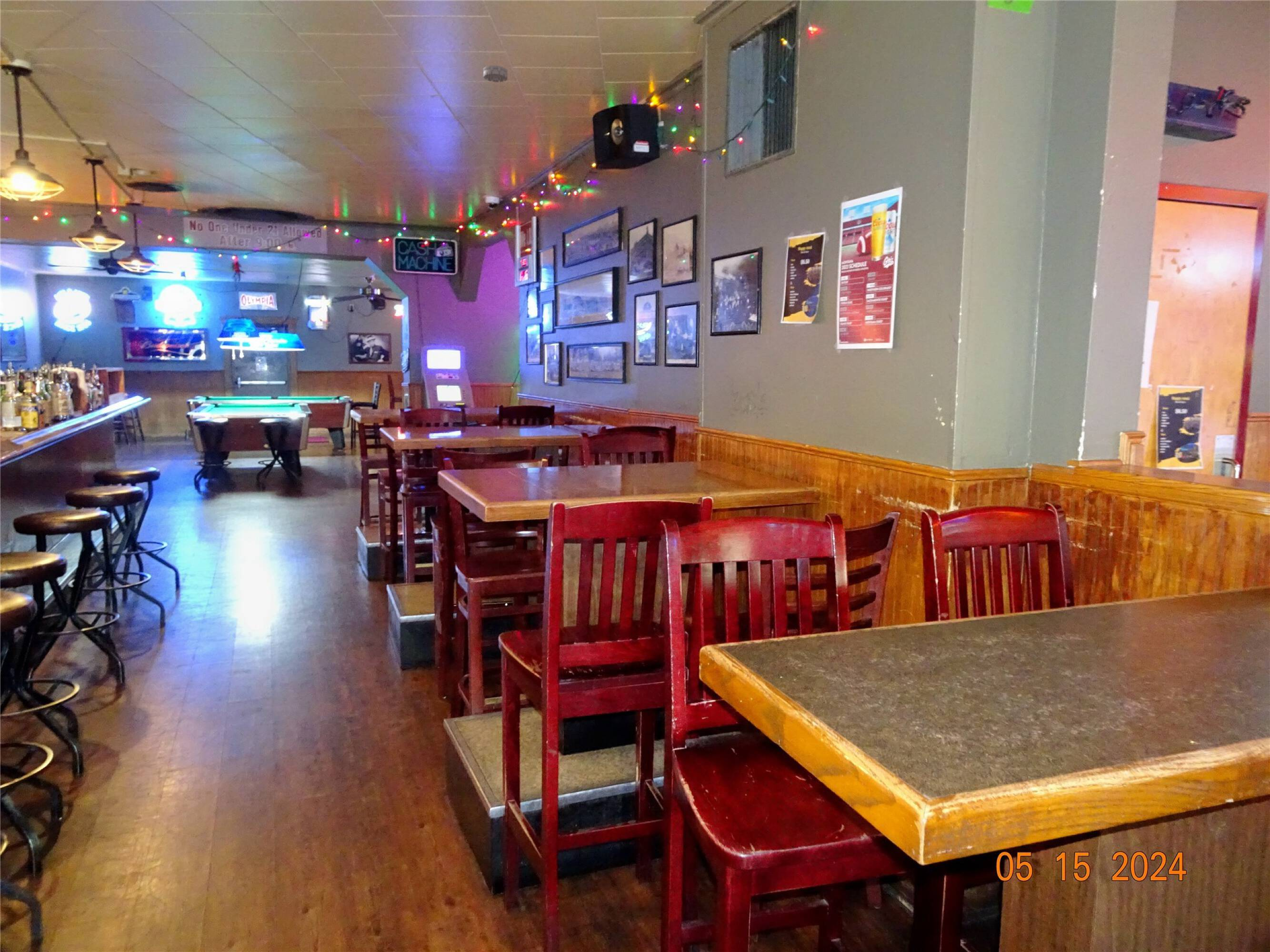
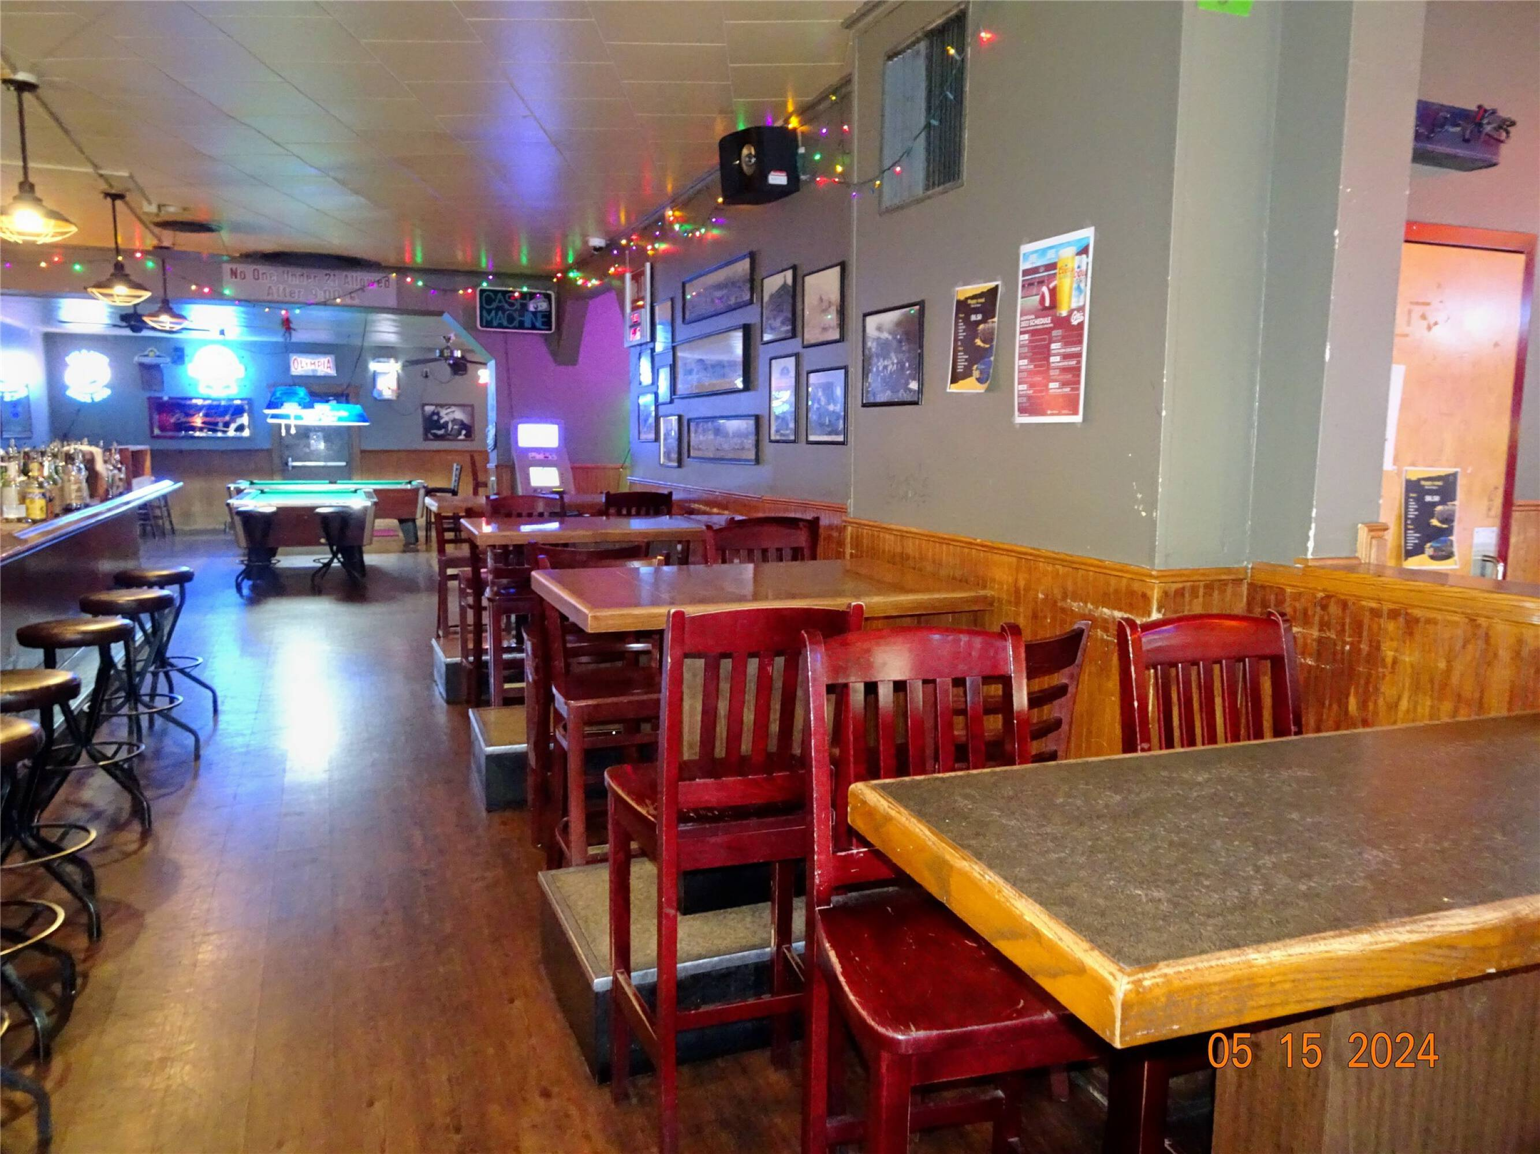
- smoke detector (495, 73)
